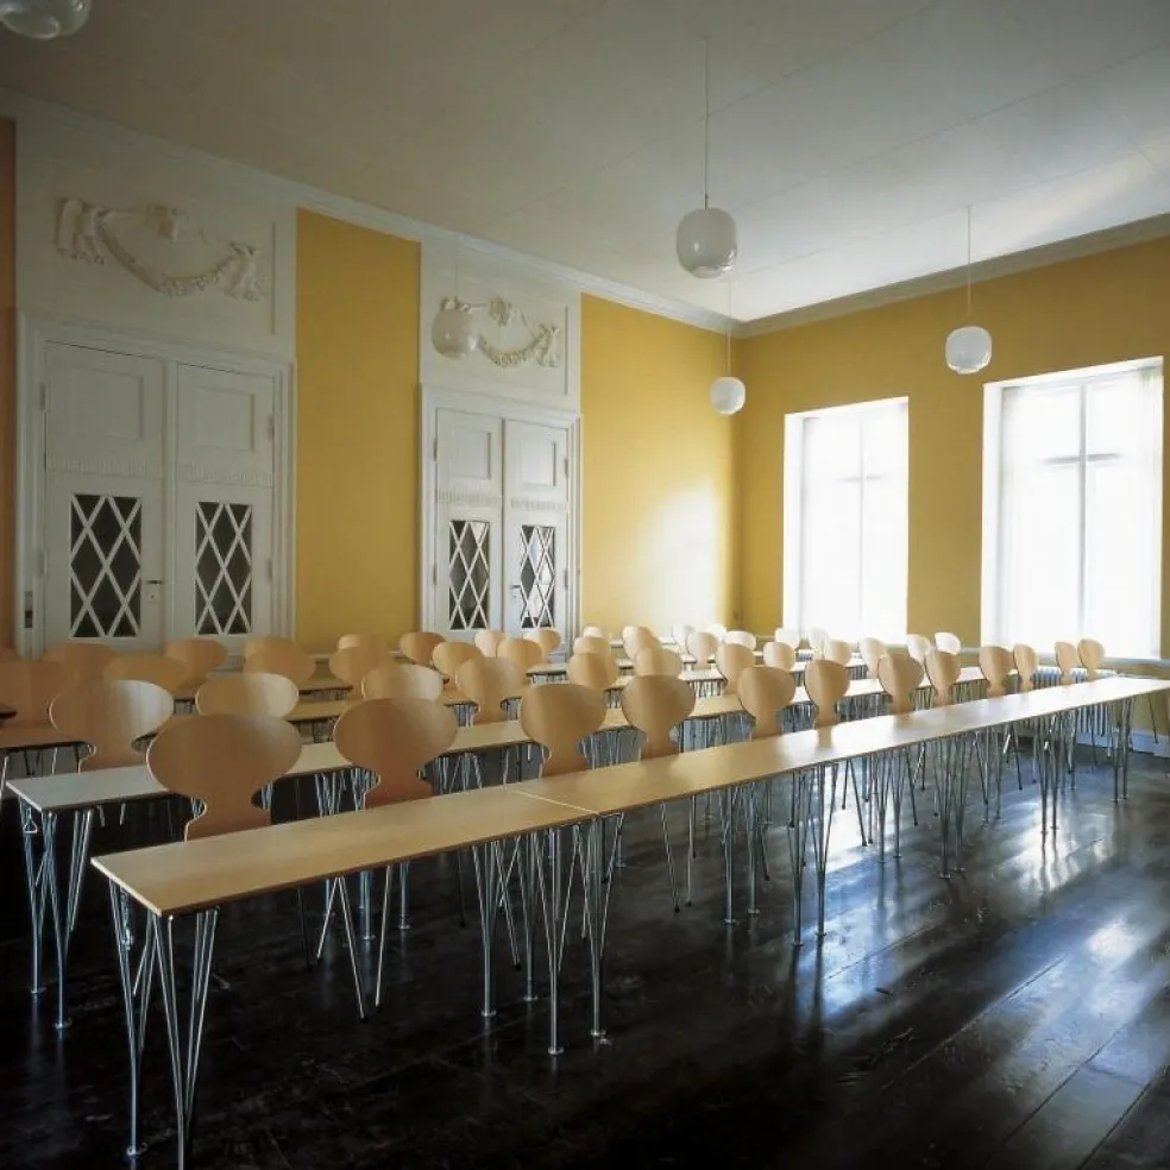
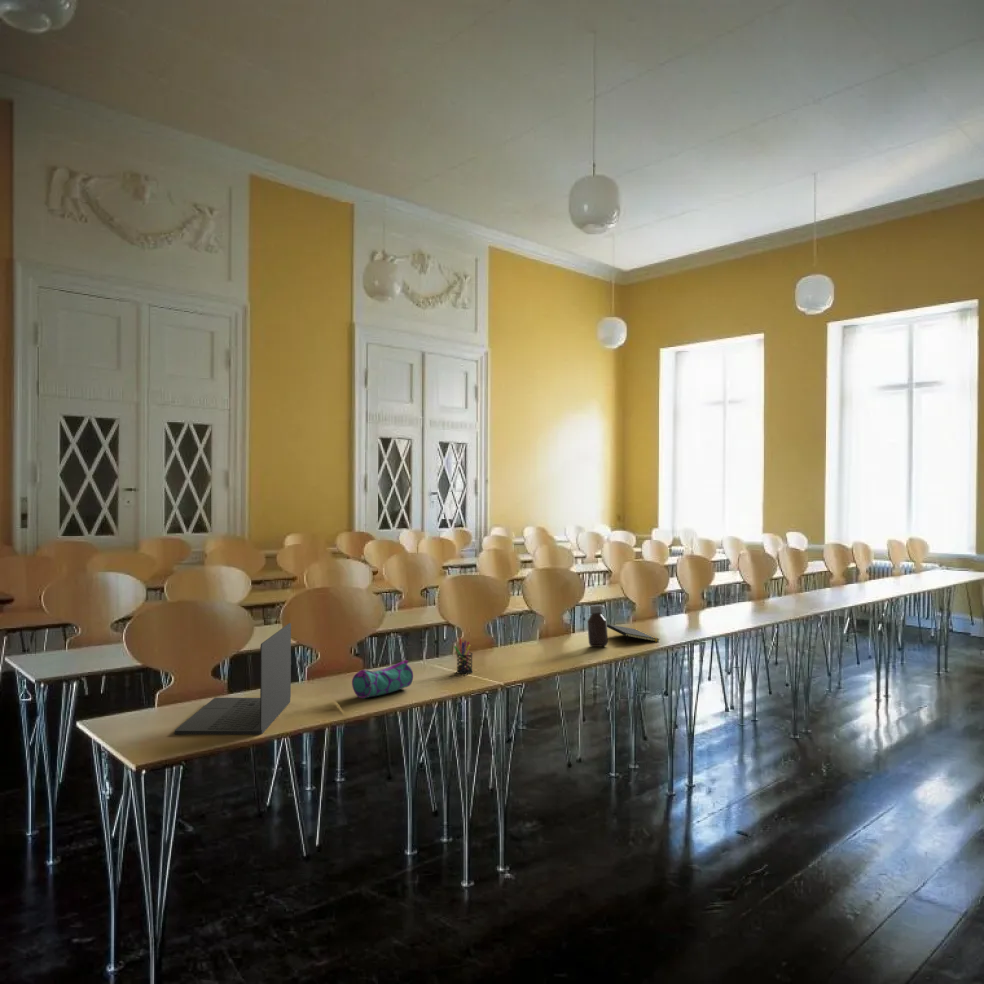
+ pen holder (462, 656)
+ laptop (260, 674)
+ notepad (632, 632)
+ pencil case (383, 679)
+ bottle (597, 625)
